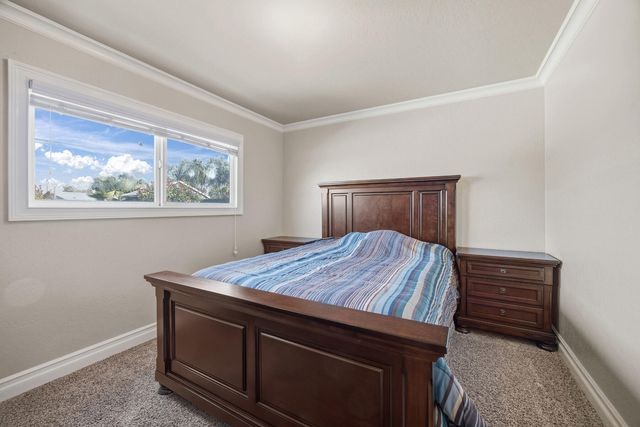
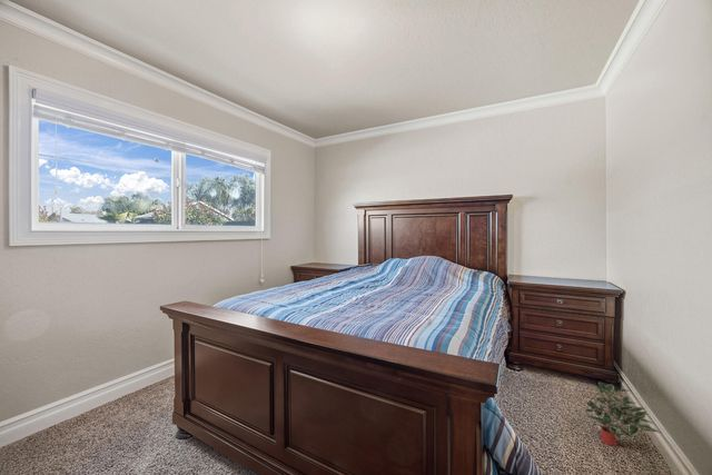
+ potted plant (620, 418)
